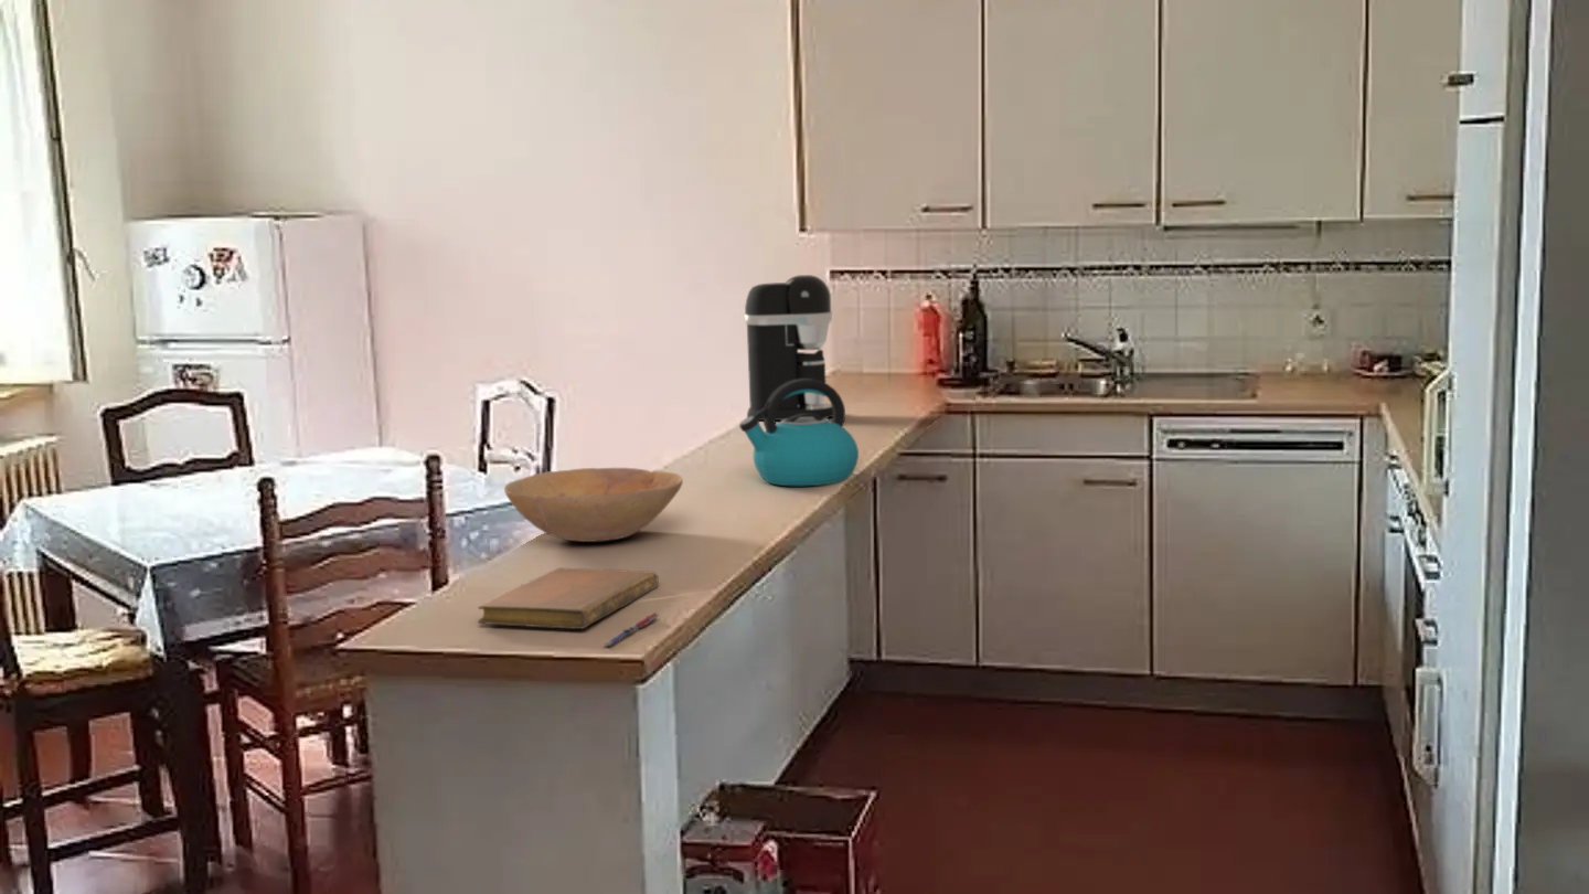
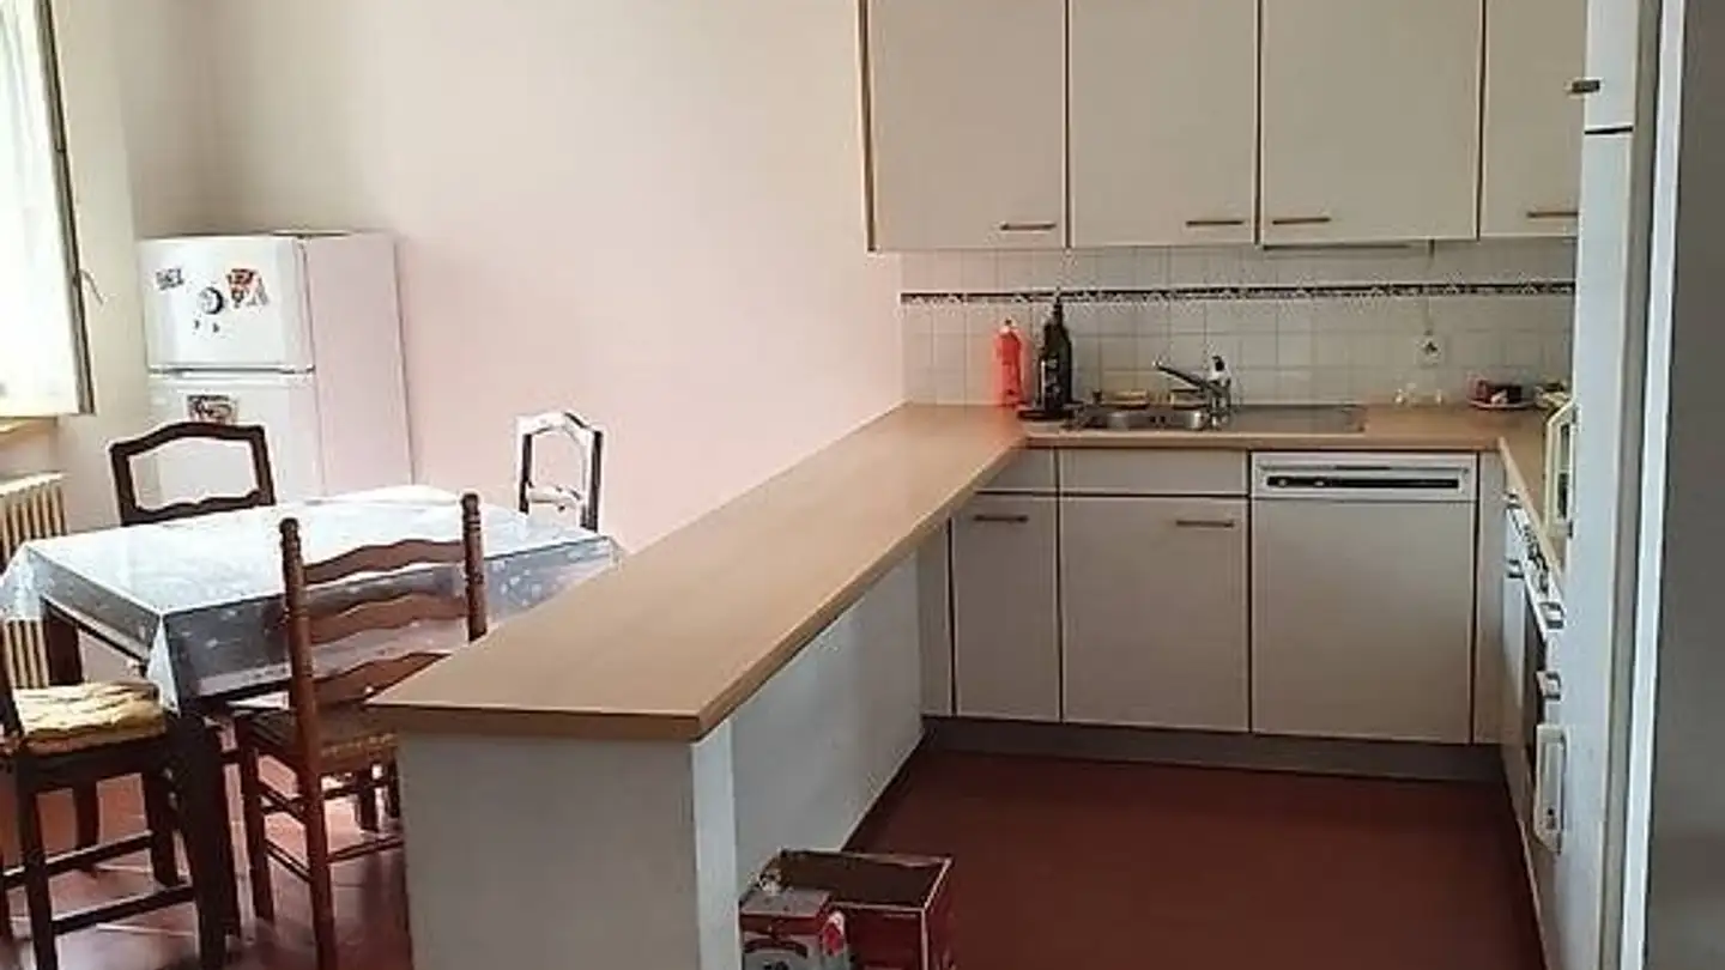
- coffee maker (789, 345)
- notebook (570, 596)
- pen (631, 628)
- bowl (596, 508)
- kettle (797, 429)
